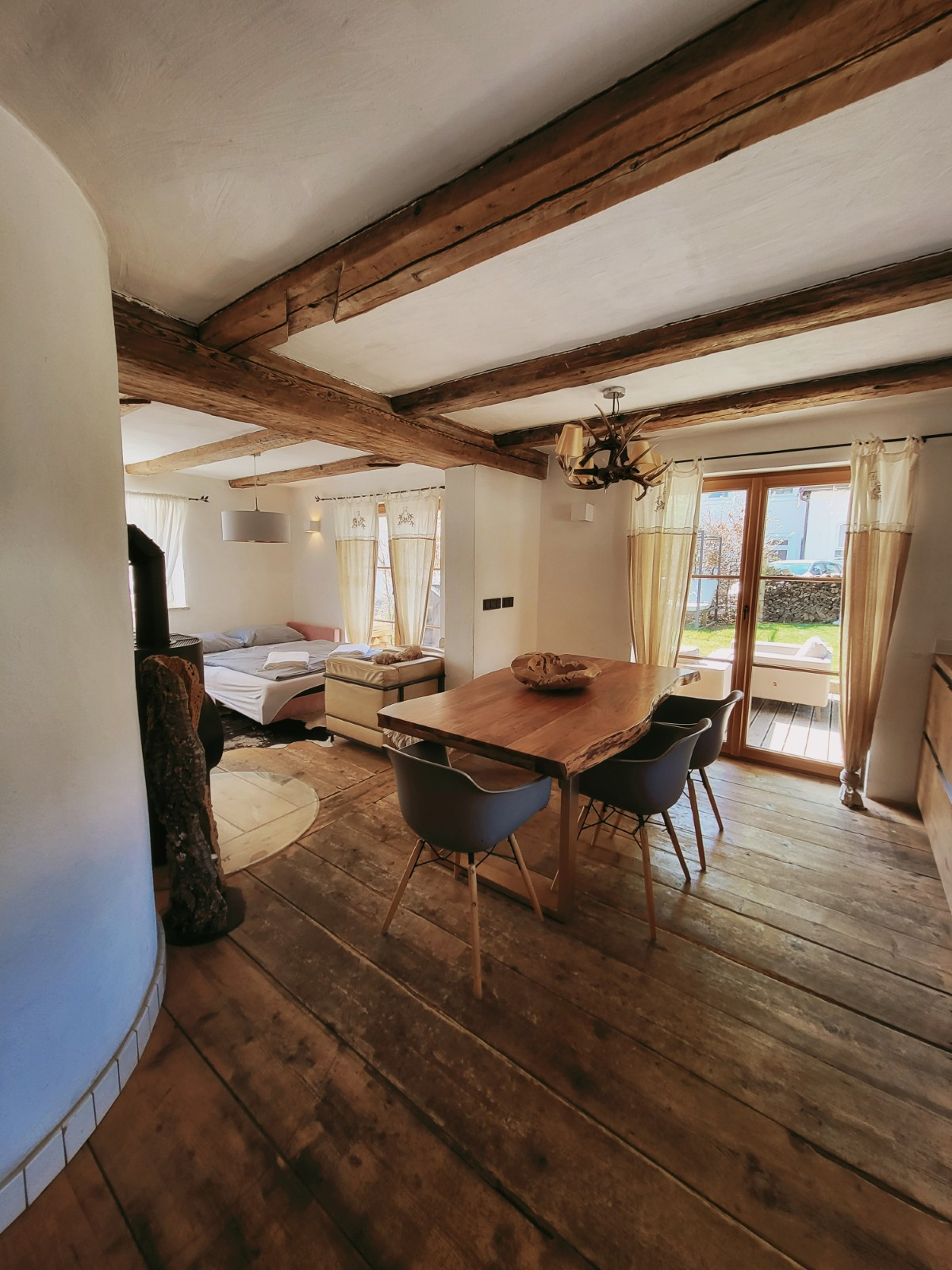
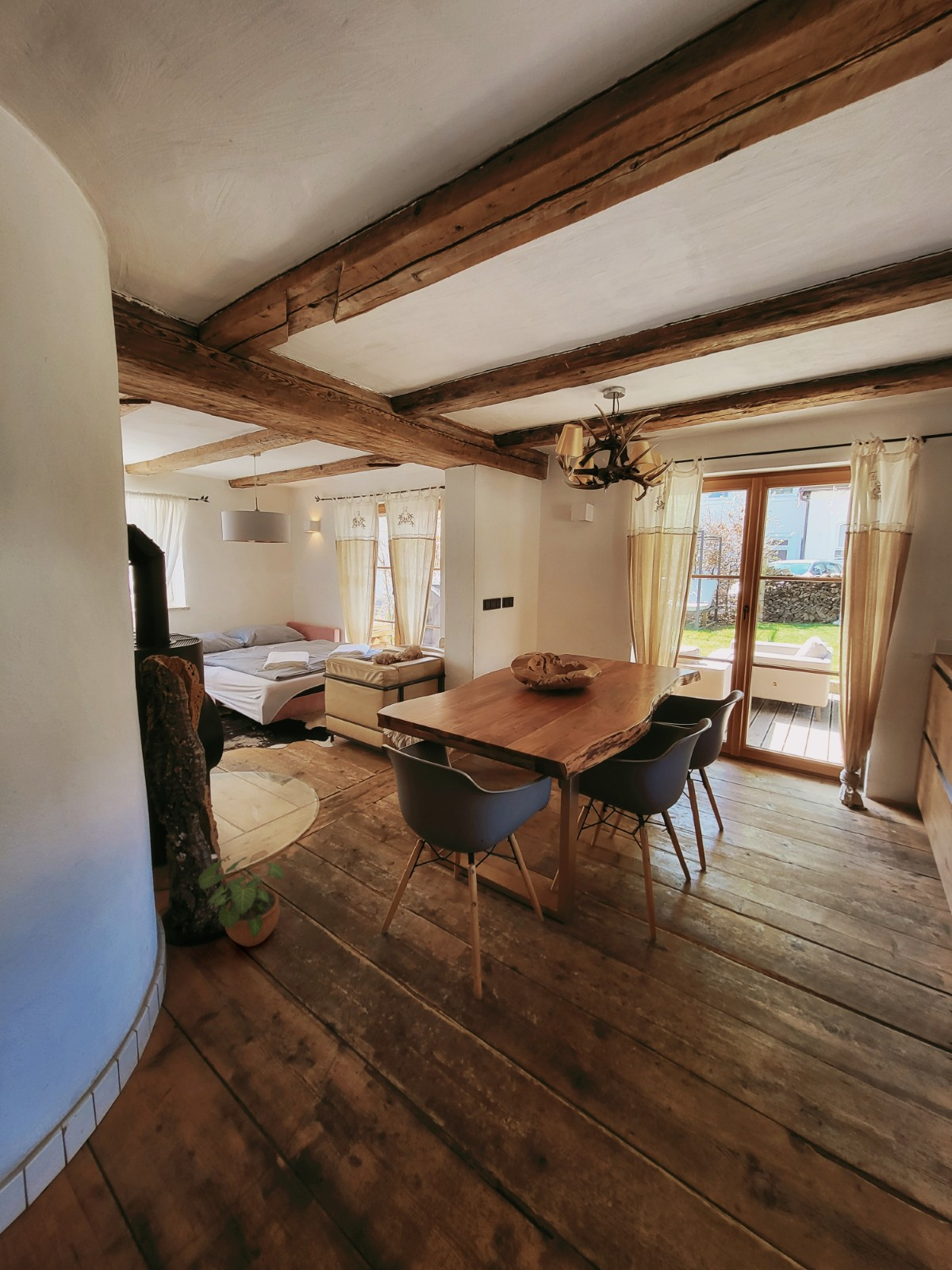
+ potted plant (240, 899)
